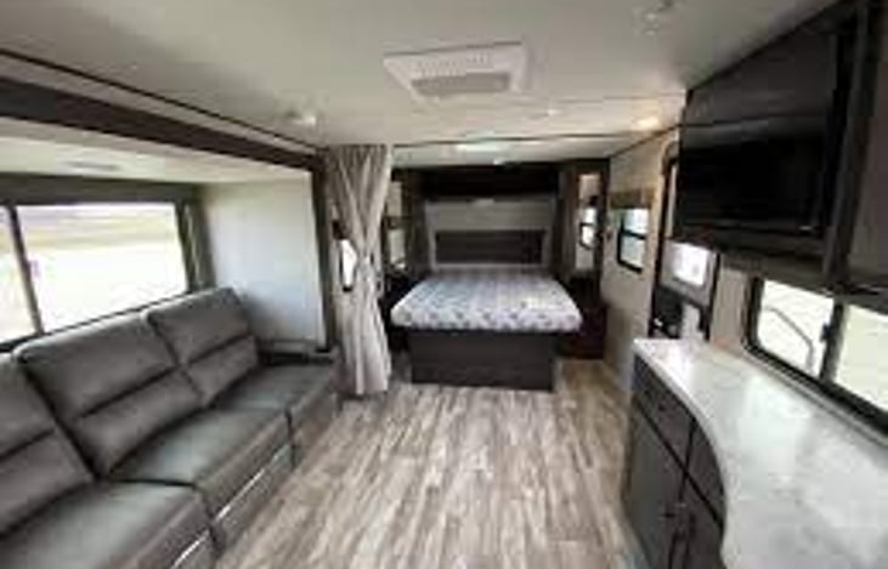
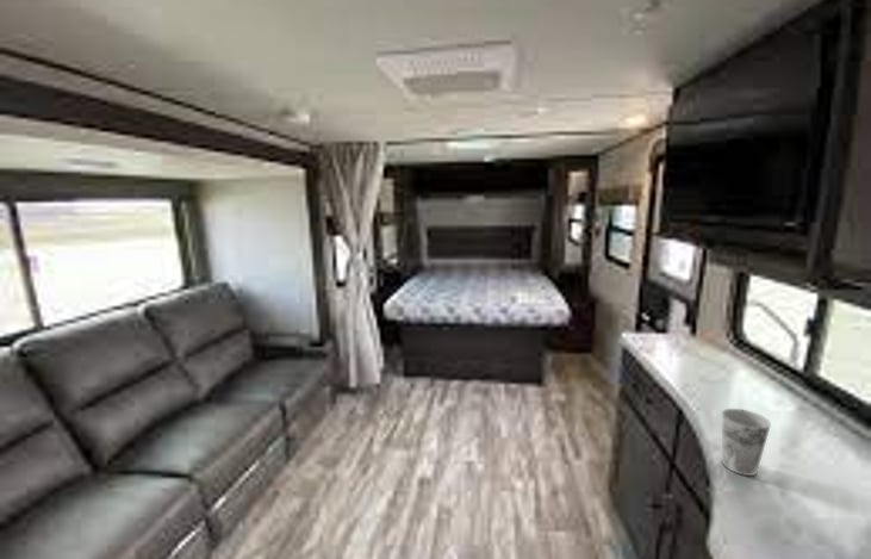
+ cup (742, 442)
